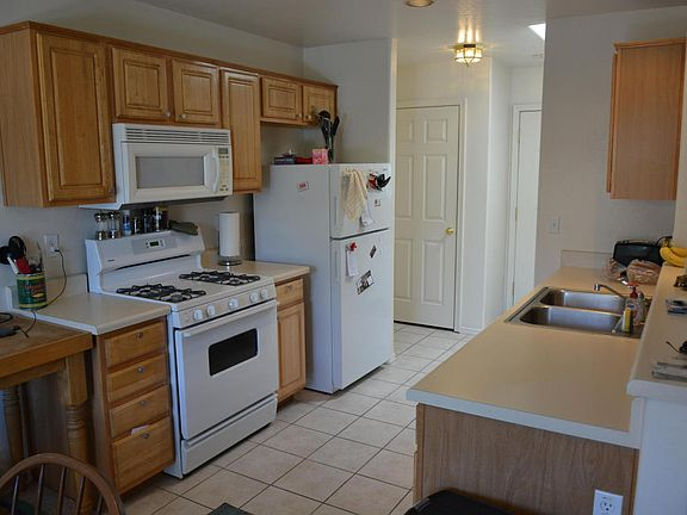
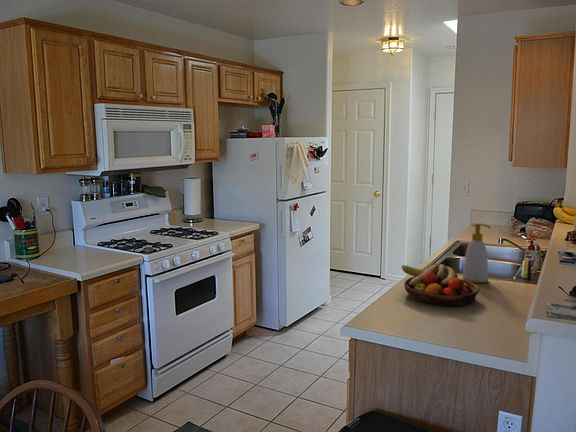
+ fruit bowl (440, 282)
+ soap bottle (476, 252)
